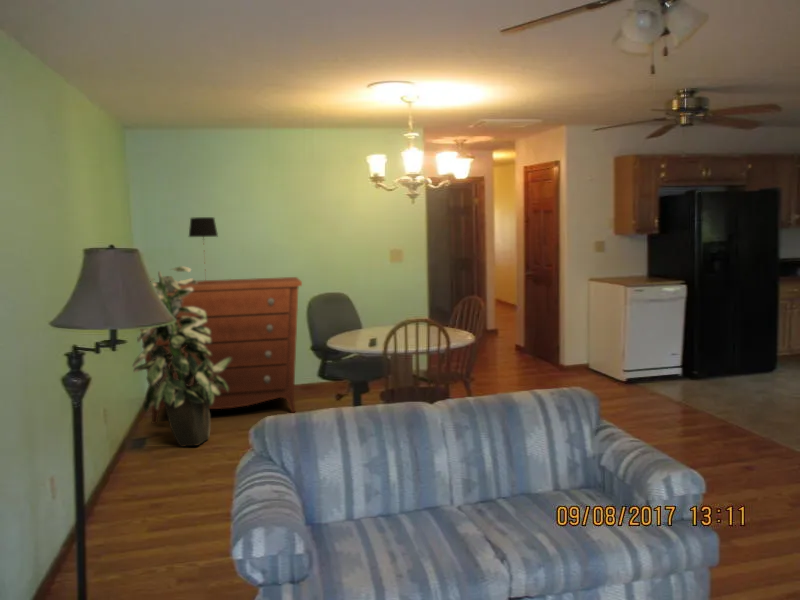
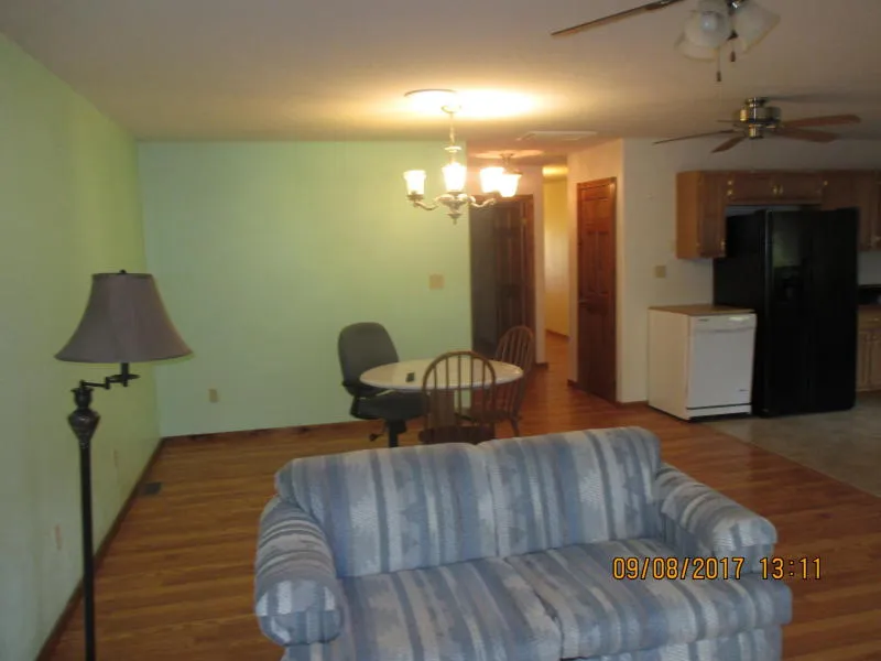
- dresser (223, 345)
- table lamp (204, 252)
- indoor plant (177, 357)
